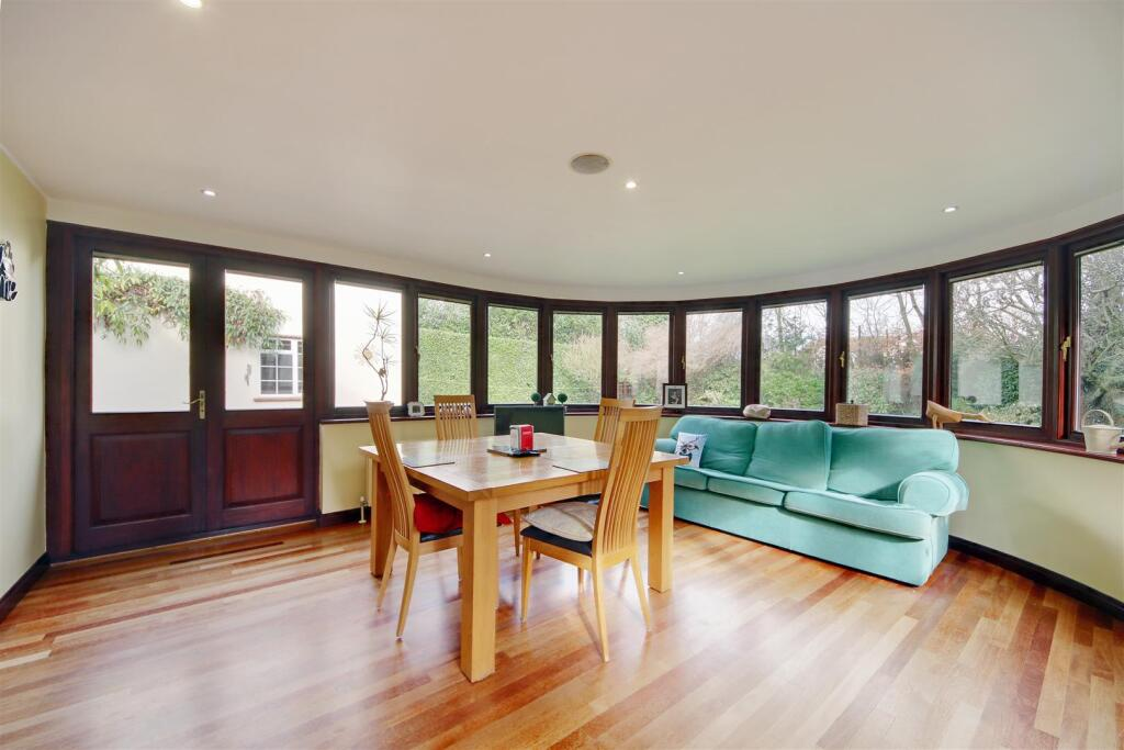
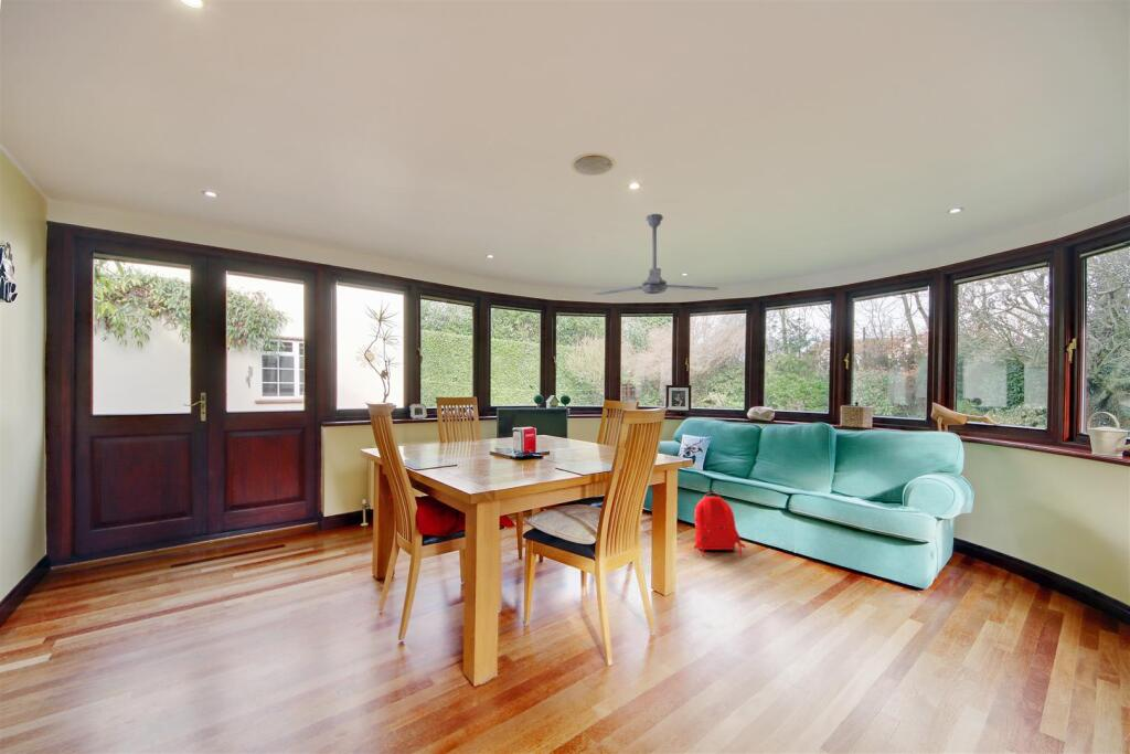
+ backpack (715, 522)
+ ceiling fan (654, 249)
